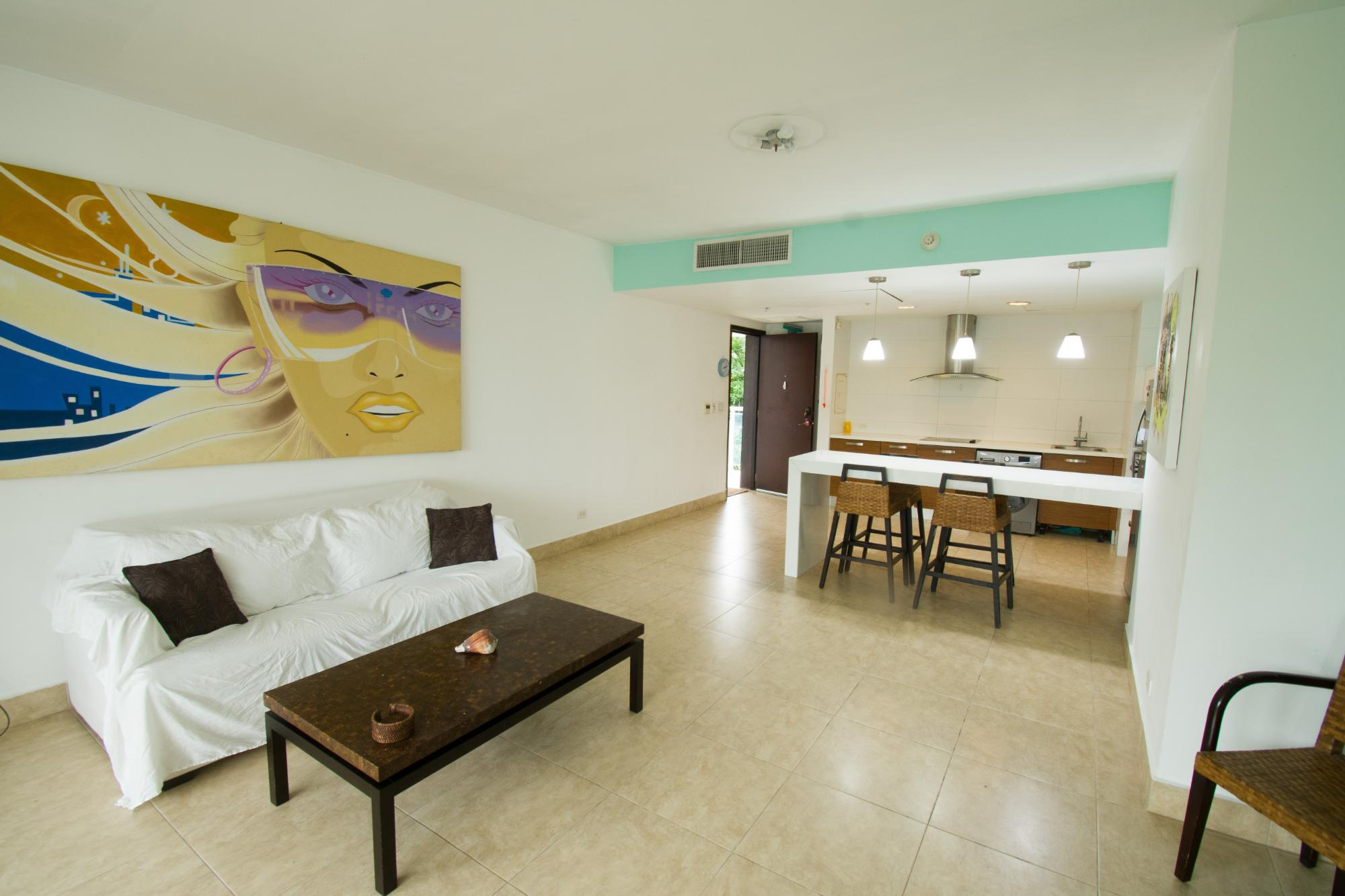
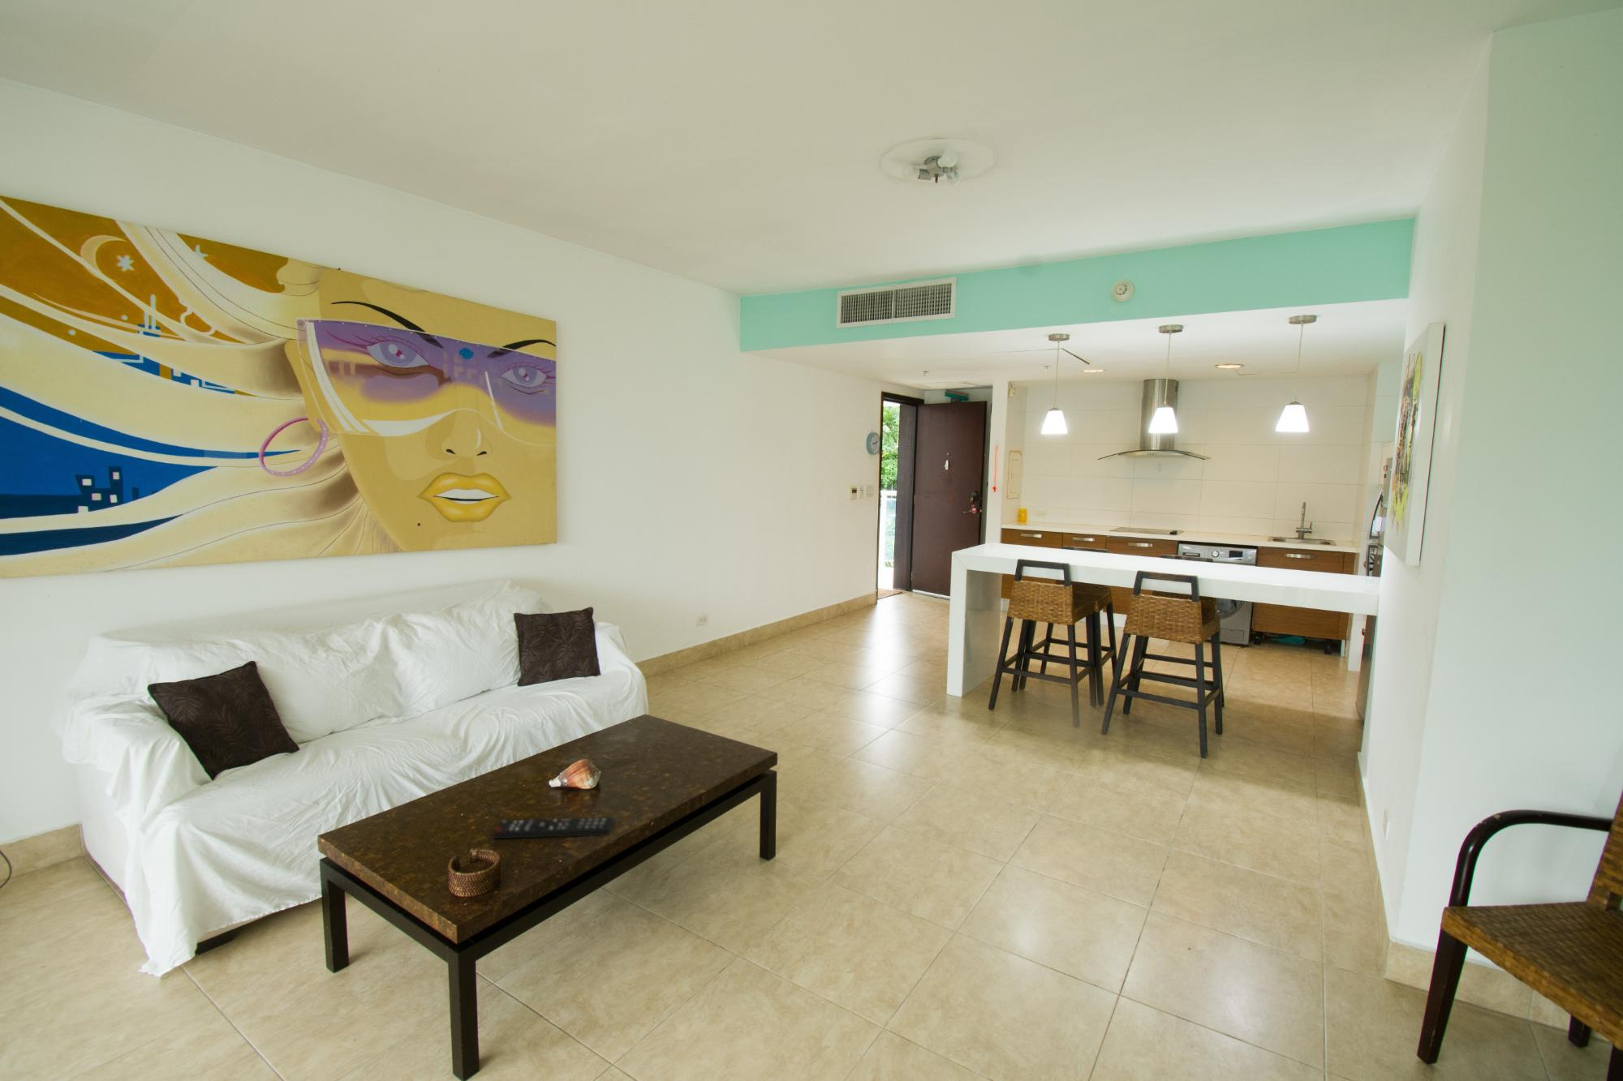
+ remote control (554, 826)
